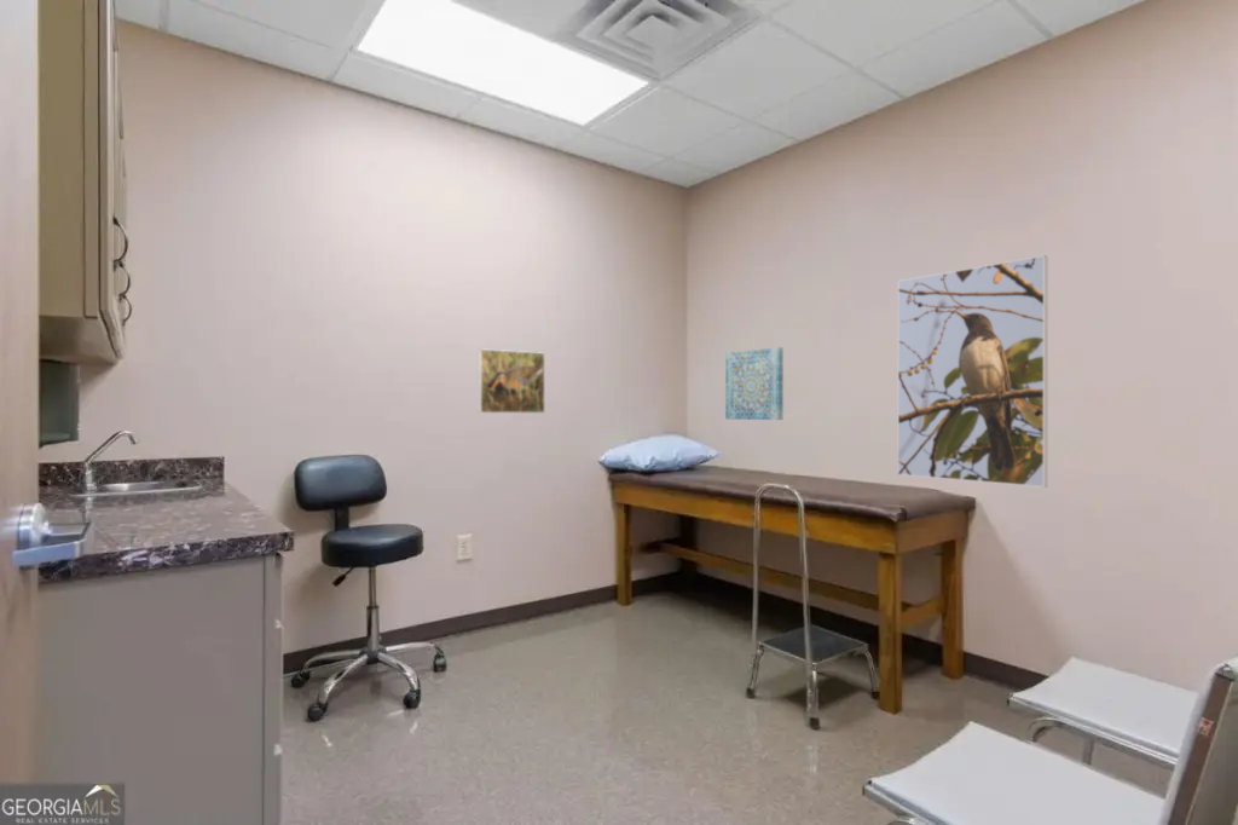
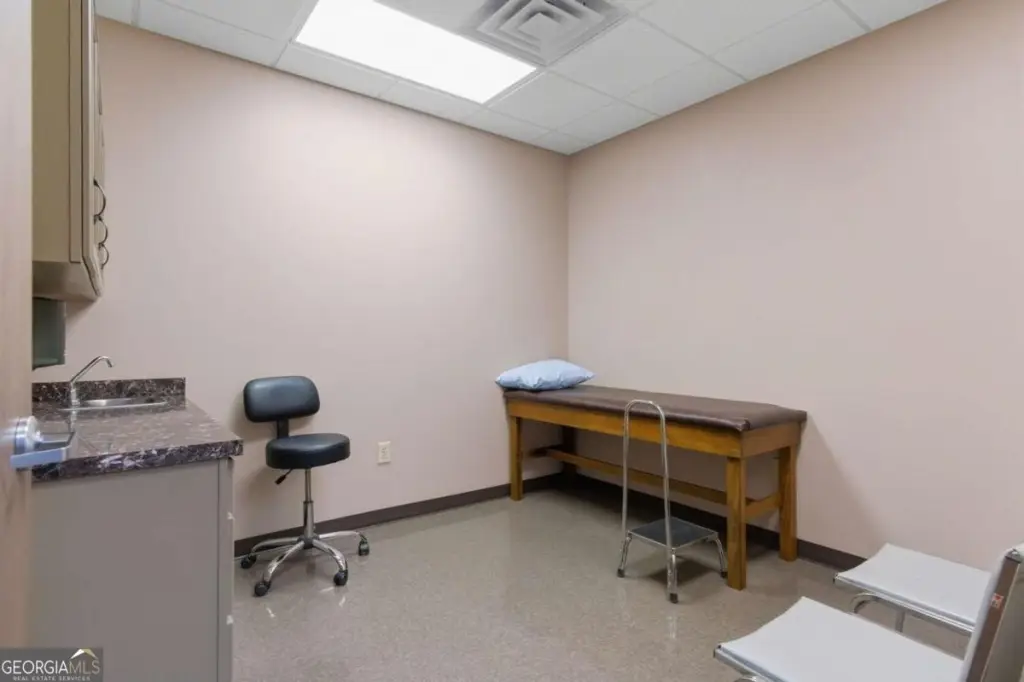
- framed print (511, 381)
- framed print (966, 375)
- wall art (752, 385)
